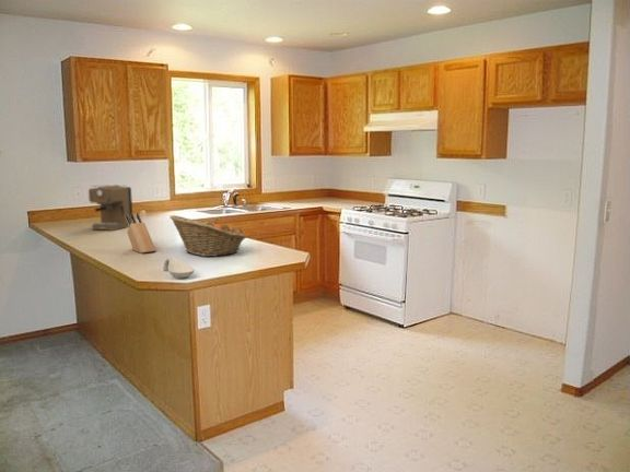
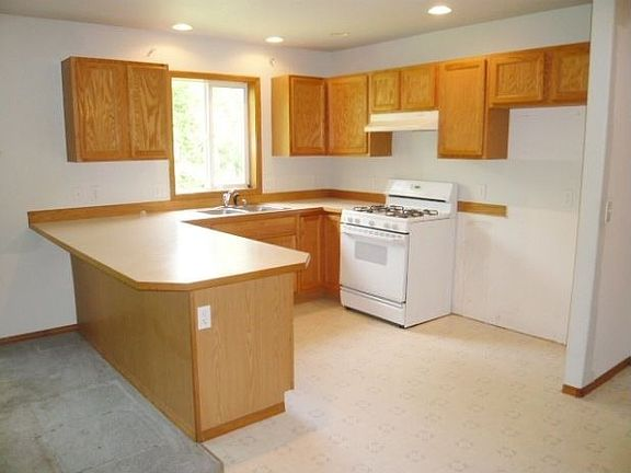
- coffee maker (112, 206)
- knife block (139, 232)
- spoon rest (176, 267)
- fruit basket (208, 233)
